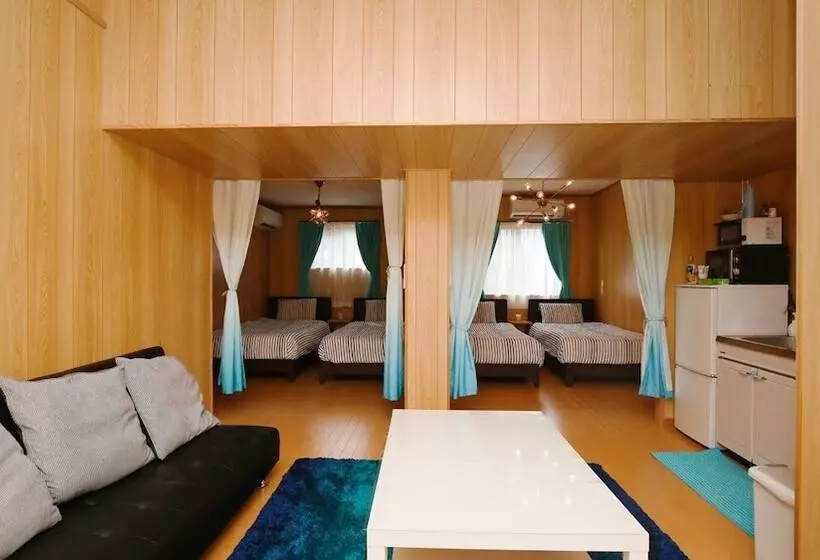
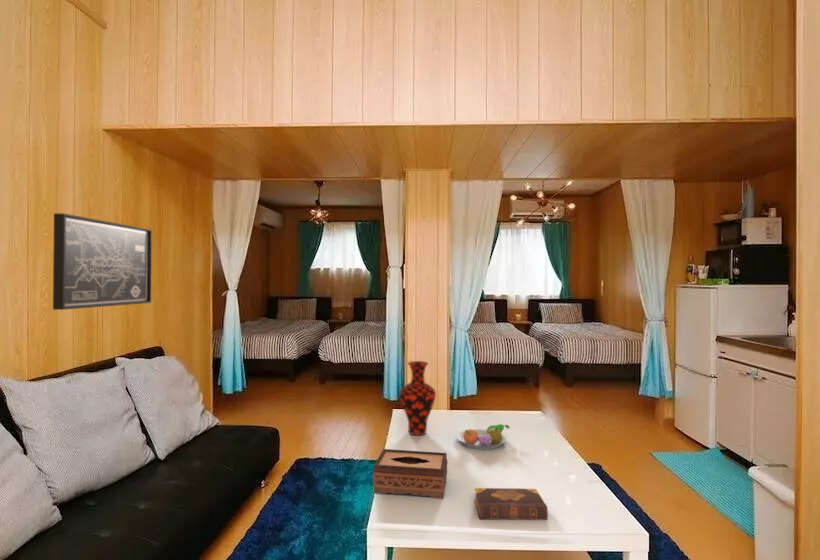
+ tissue box (411, 472)
+ wall art (109, 264)
+ book (514, 503)
+ vase (417, 397)
+ fruit bowl (483, 432)
